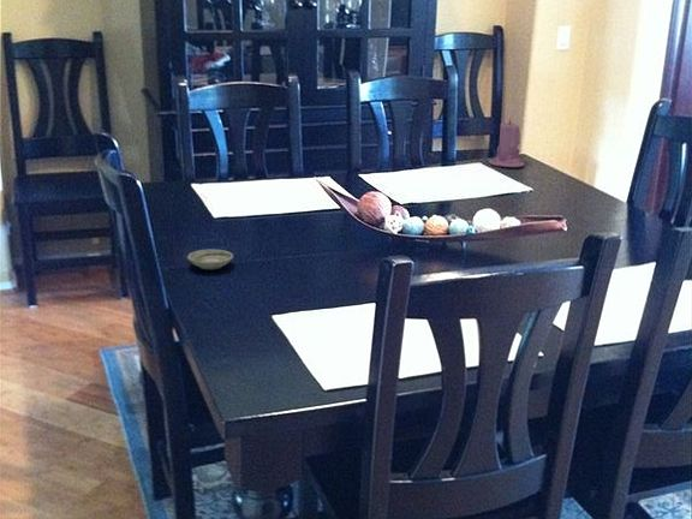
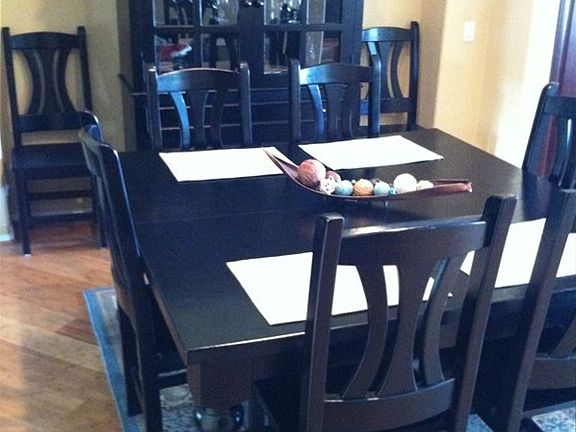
- saucer (210, 261)
- candle (507, 139)
